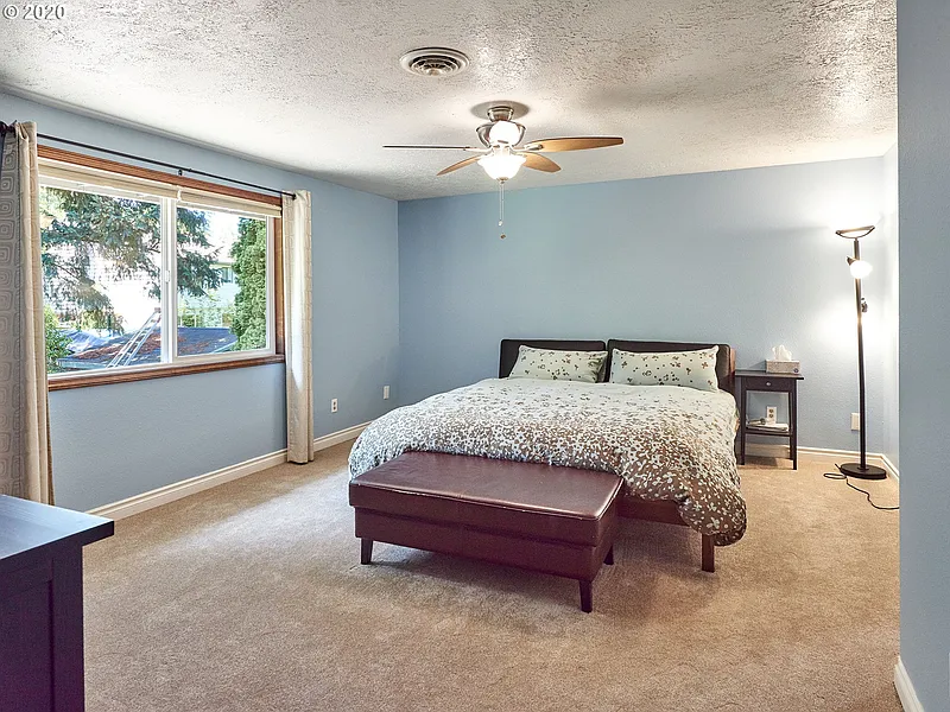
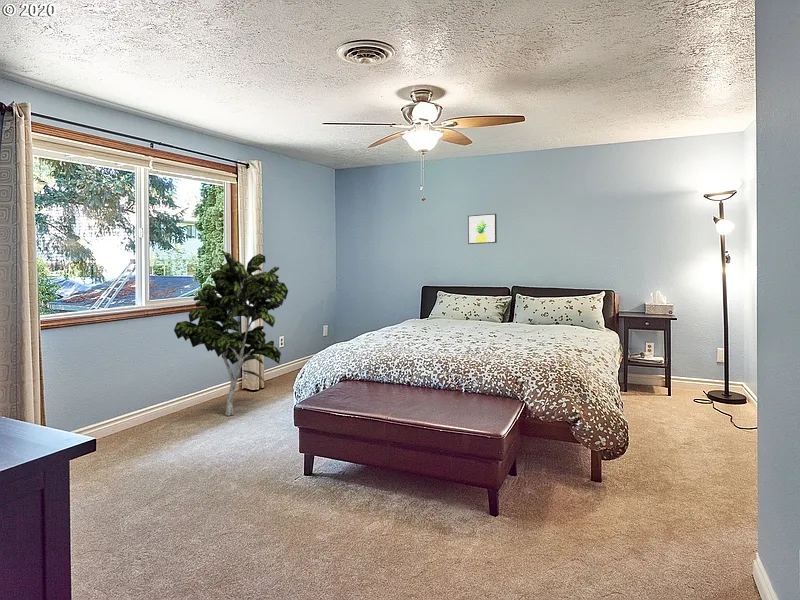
+ indoor plant (231, 333)
+ wall art (482, 229)
